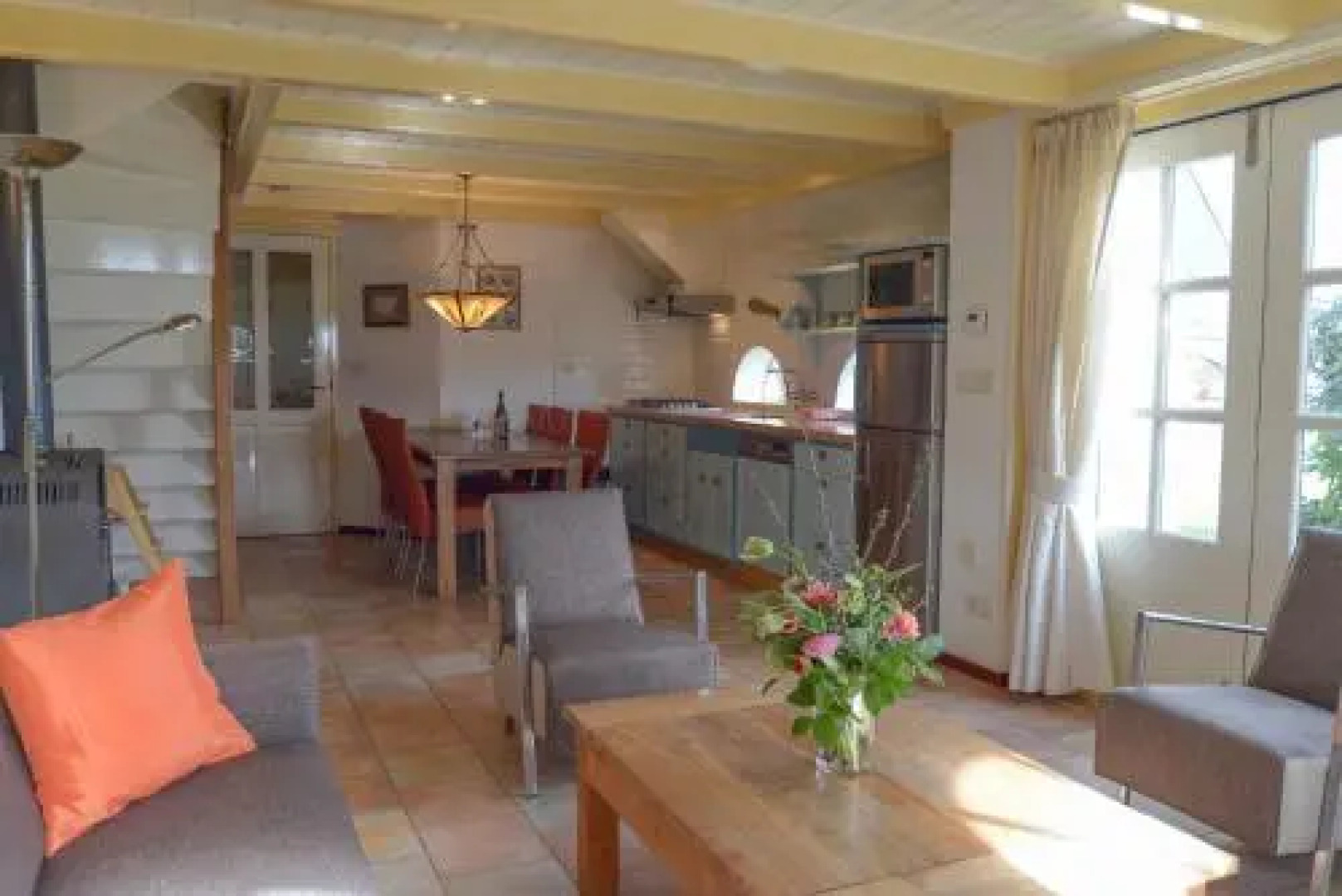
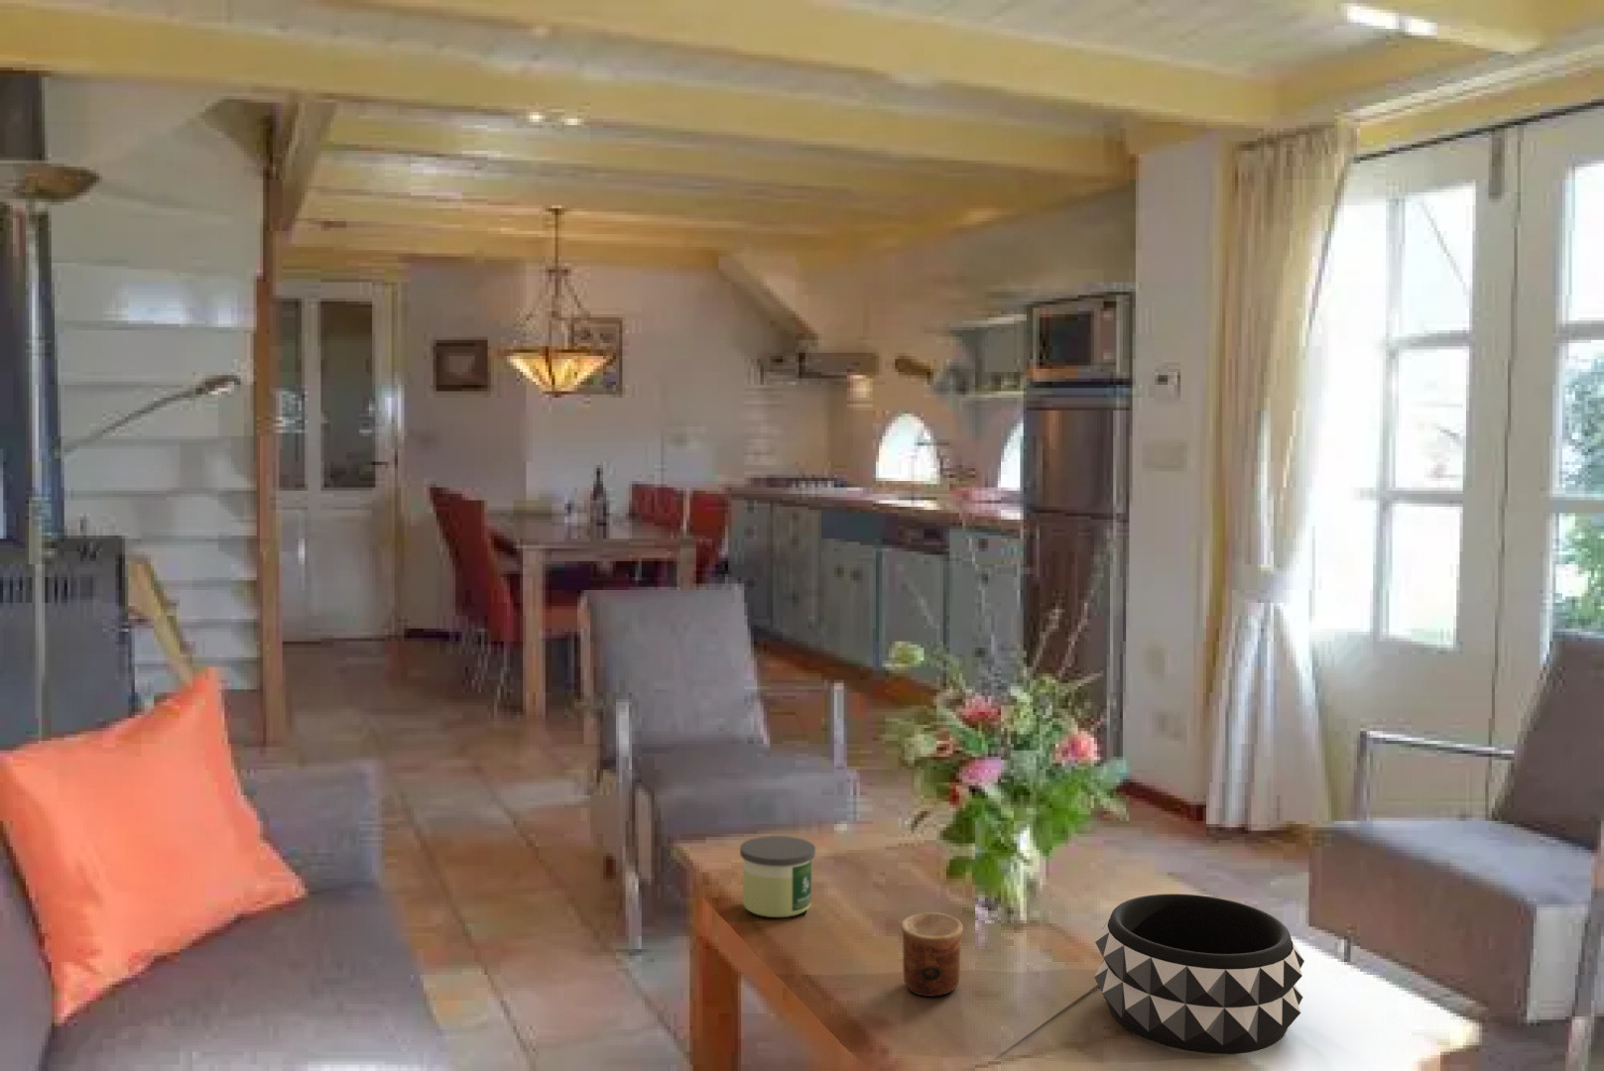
+ cup (931, 955)
+ candle (777, 876)
+ decorative bowl (1198, 969)
